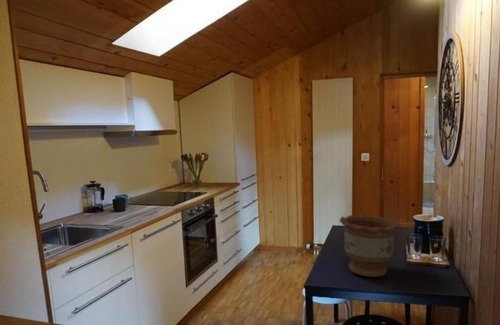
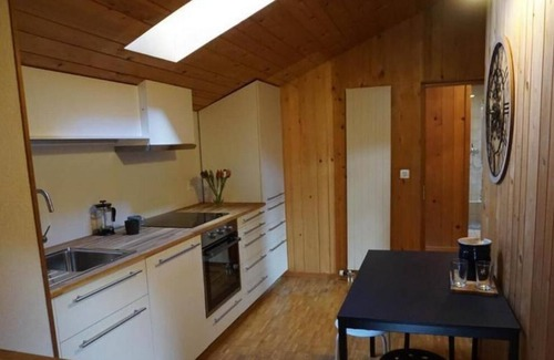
- flower pot (370, 245)
